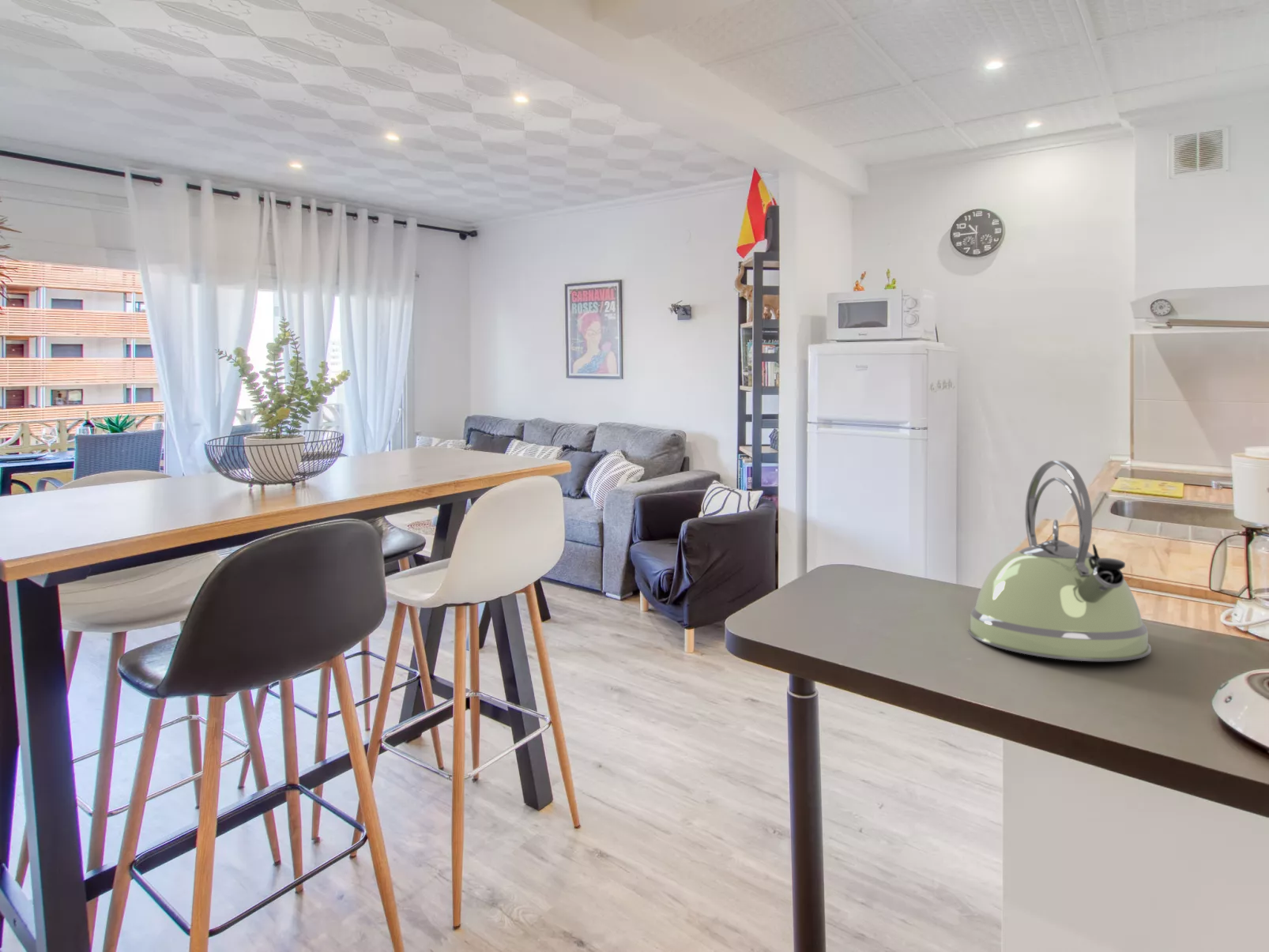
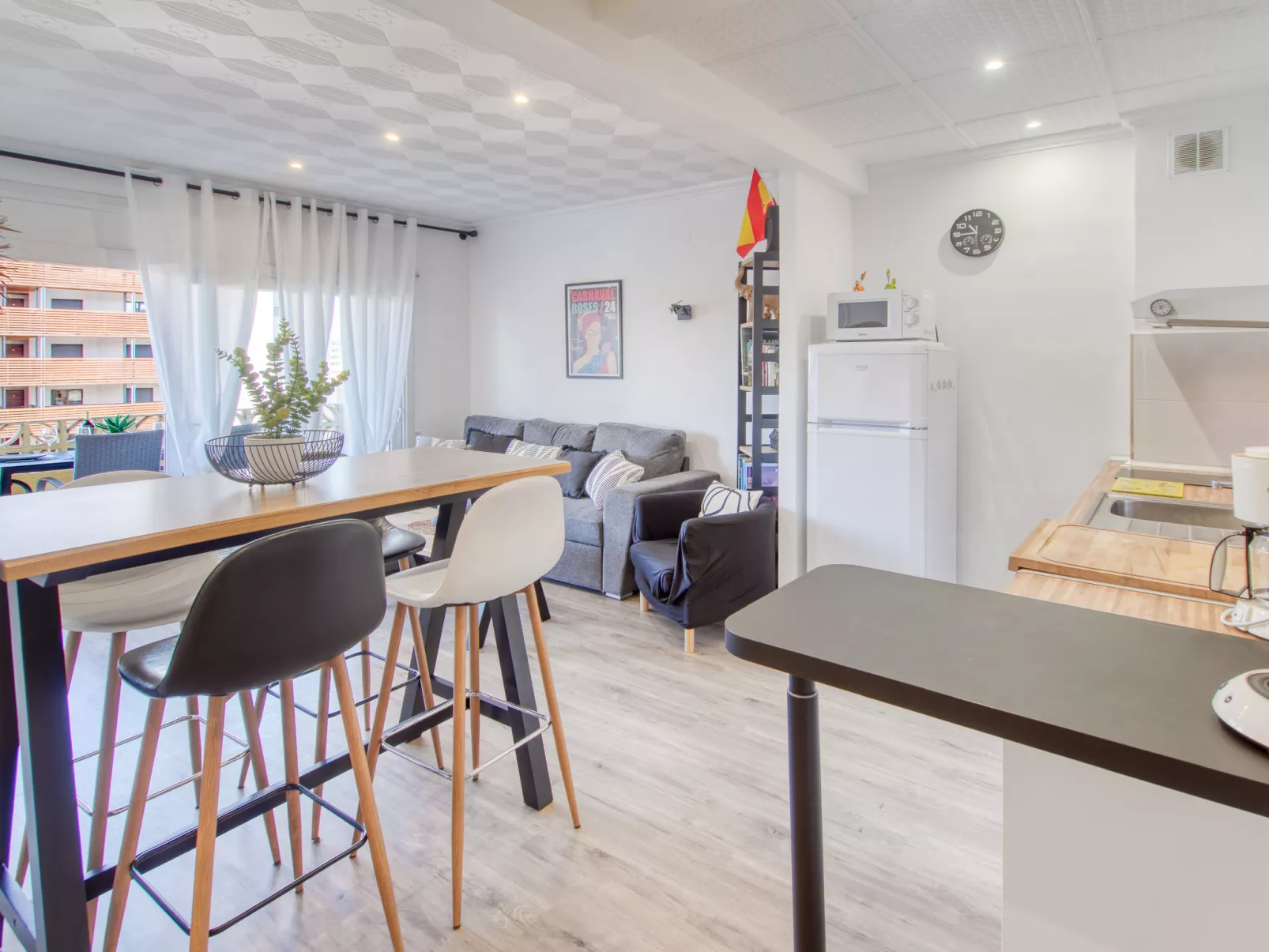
- kettle (1061, 551)
